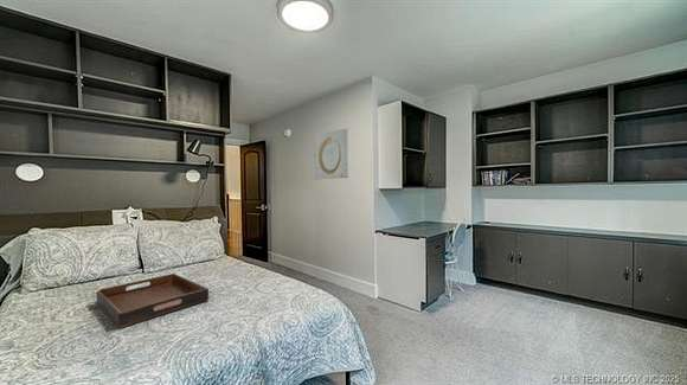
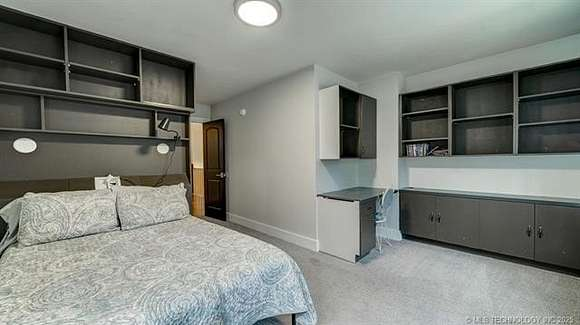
- serving tray (152, 295)
- wall art (329, 155)
